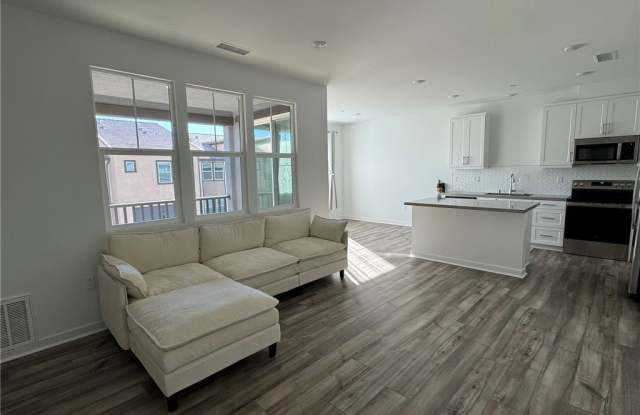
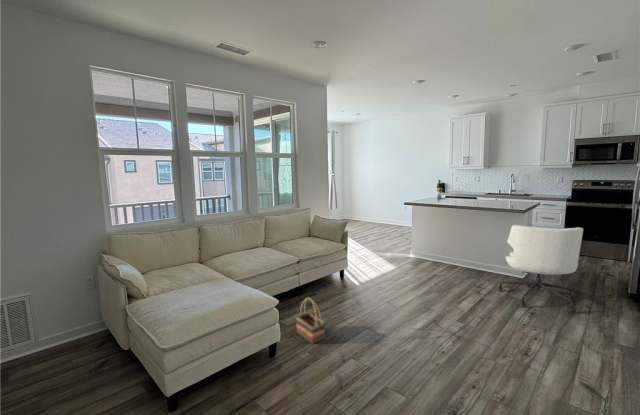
+ basket (310, 316)
+ office chair (538, 260)
